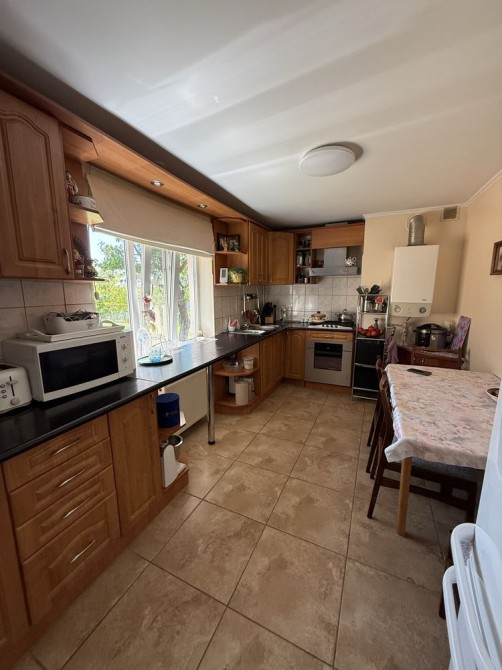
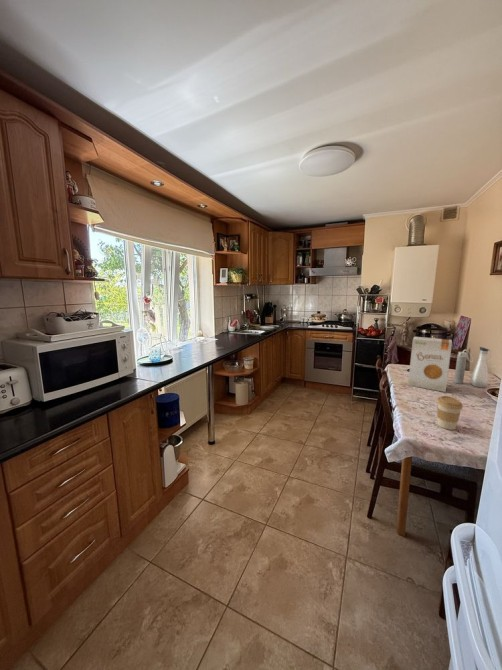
+ food box (429, 363)
+ coffee cup (448, 412)
+ water bottle (475, 366)
